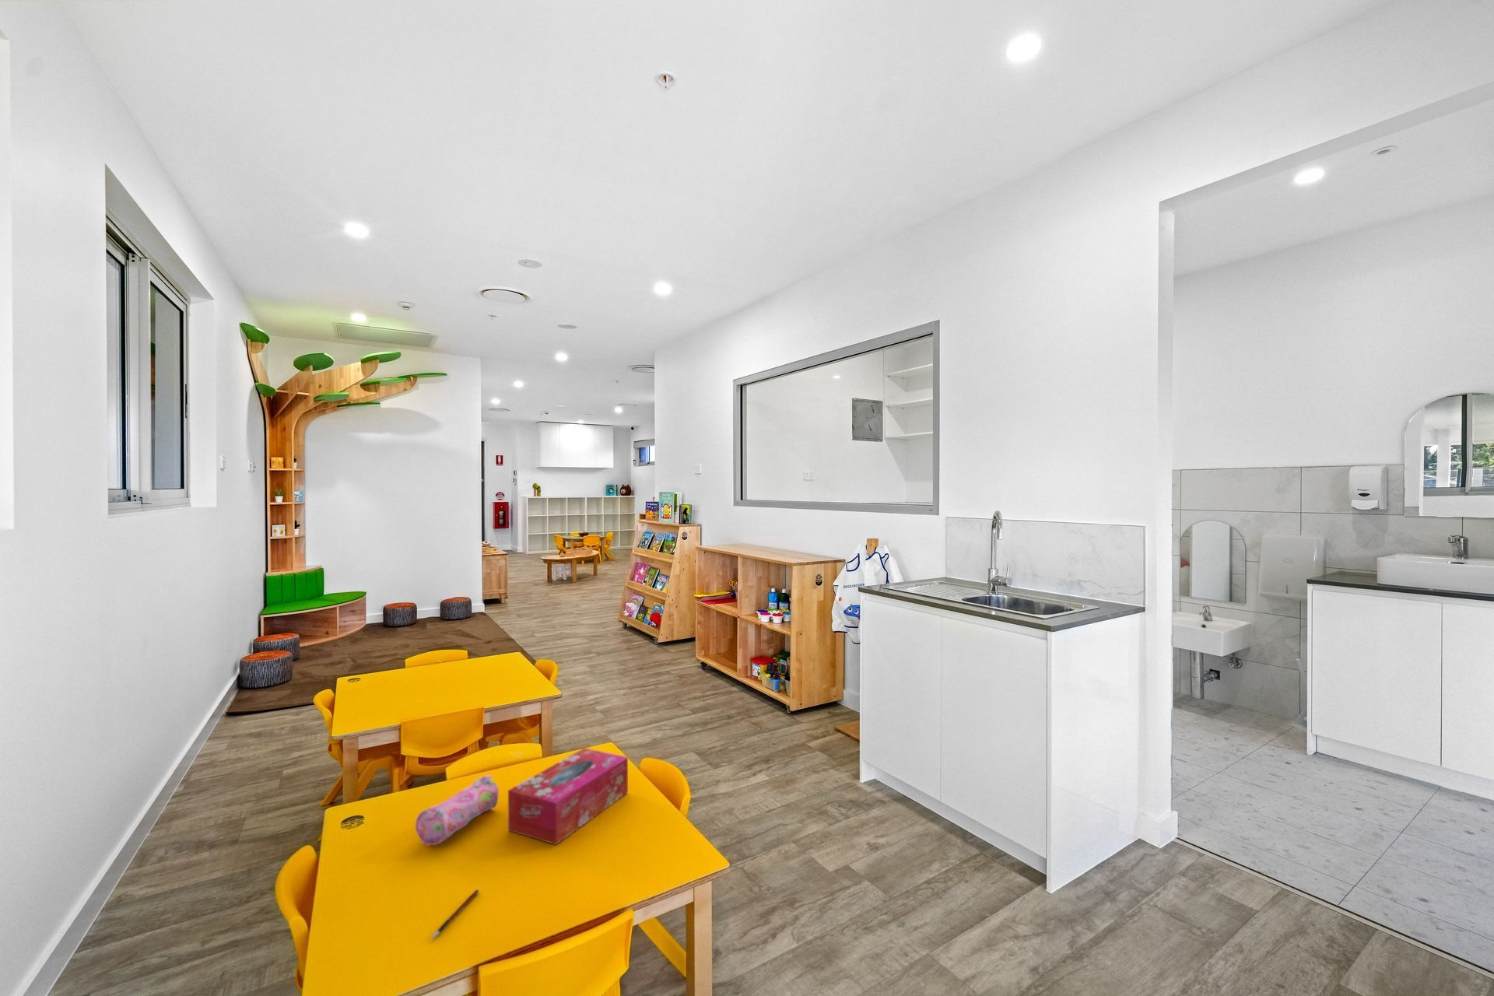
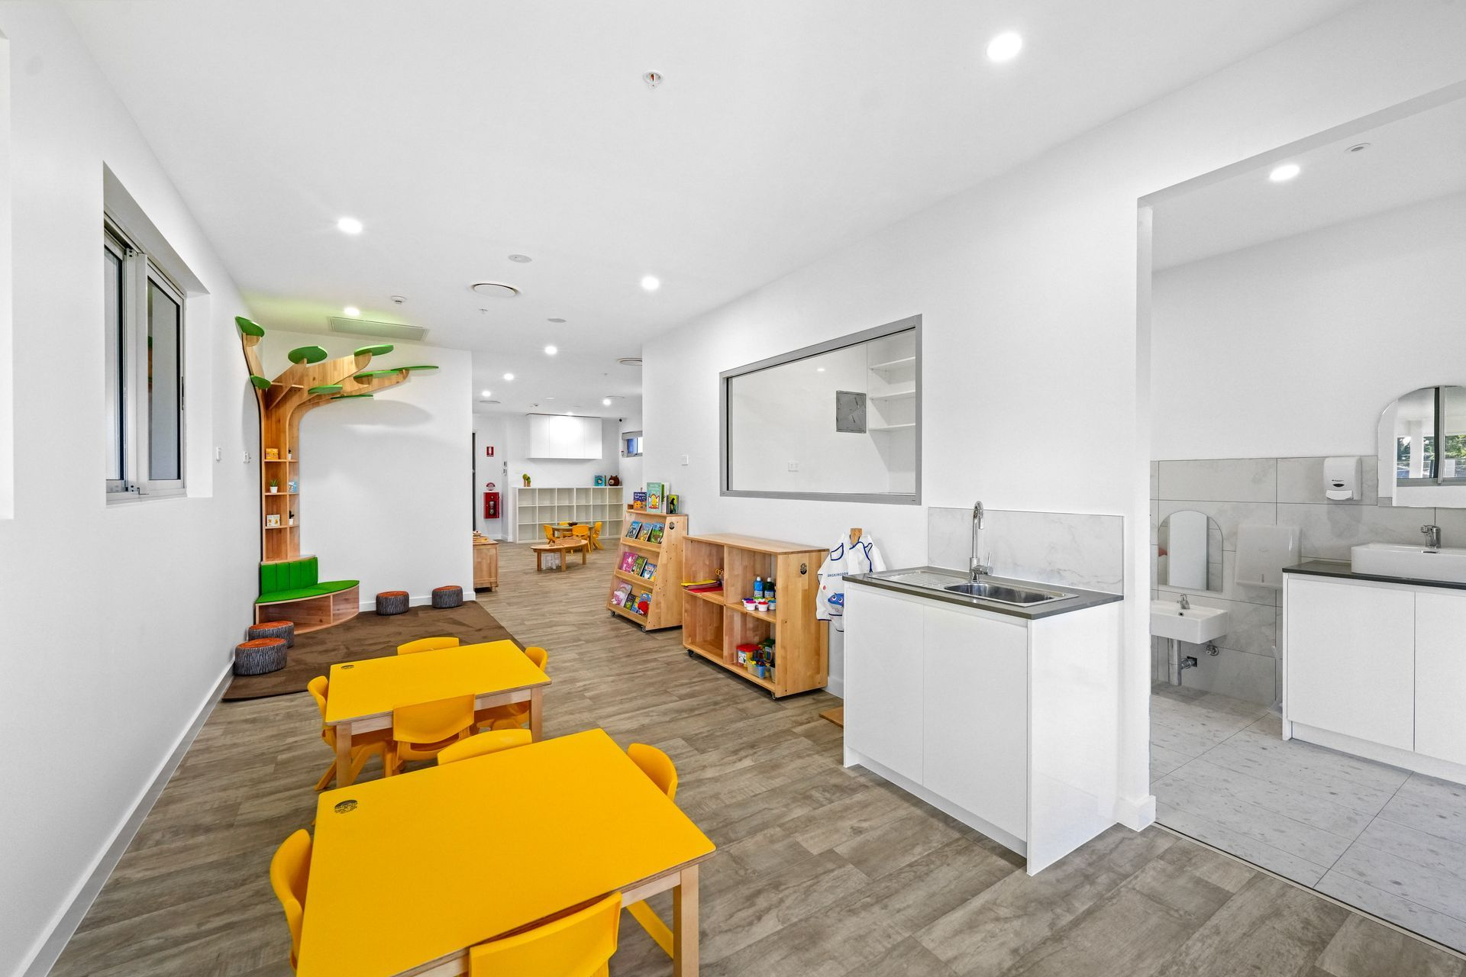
- pen (456, 913)
- tissue box (571, 791)
- pencil case (460, 808)
